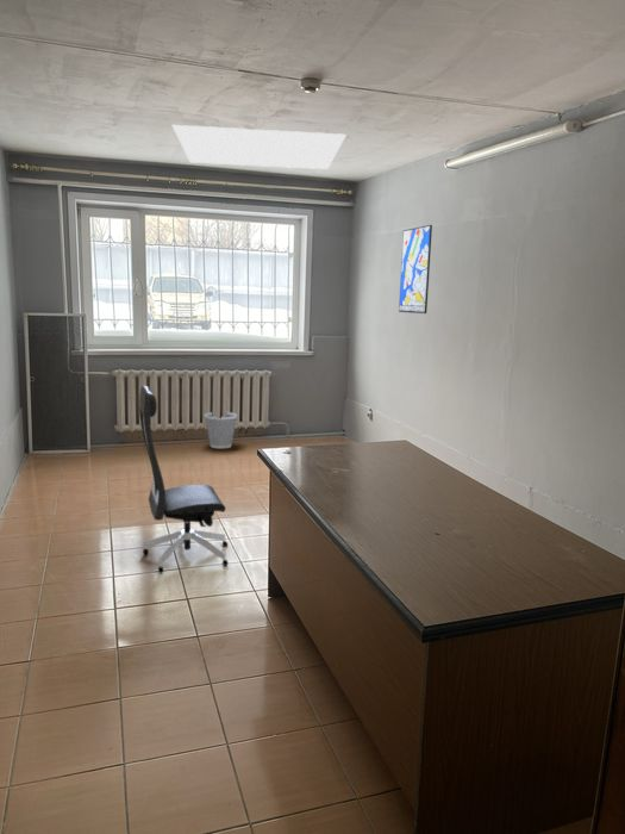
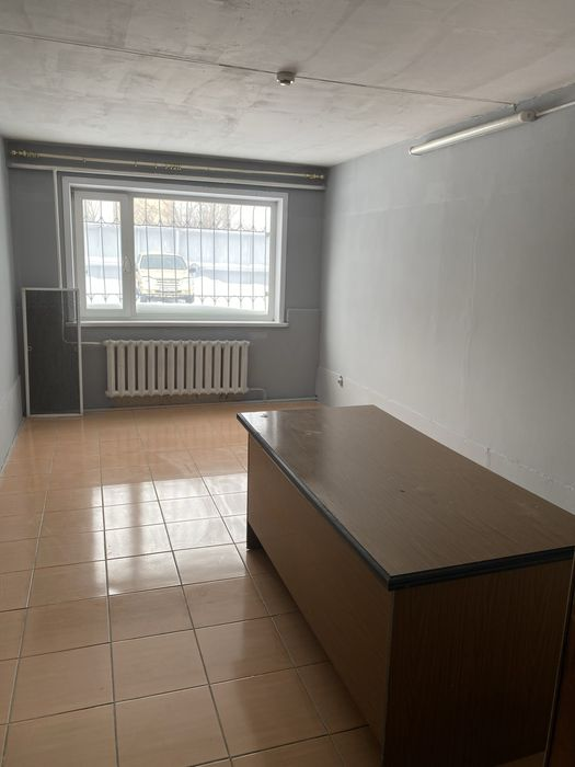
- office chair (187, 485)
- light panel (260, 143)
- wastebasket (220, 430)
- wall art (414, 270)
